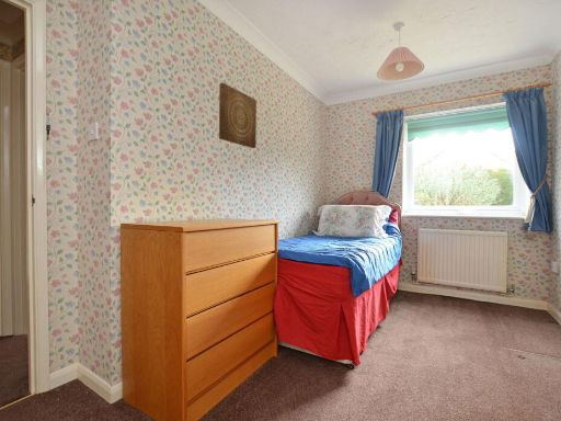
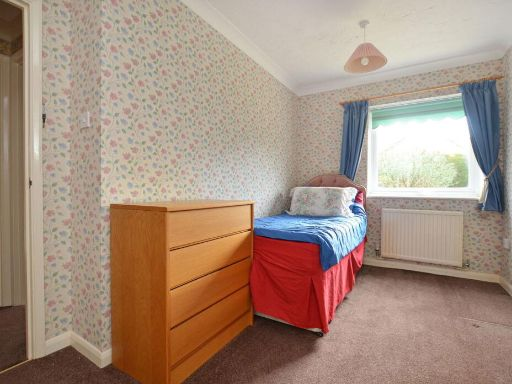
- wall art (239, 117)
